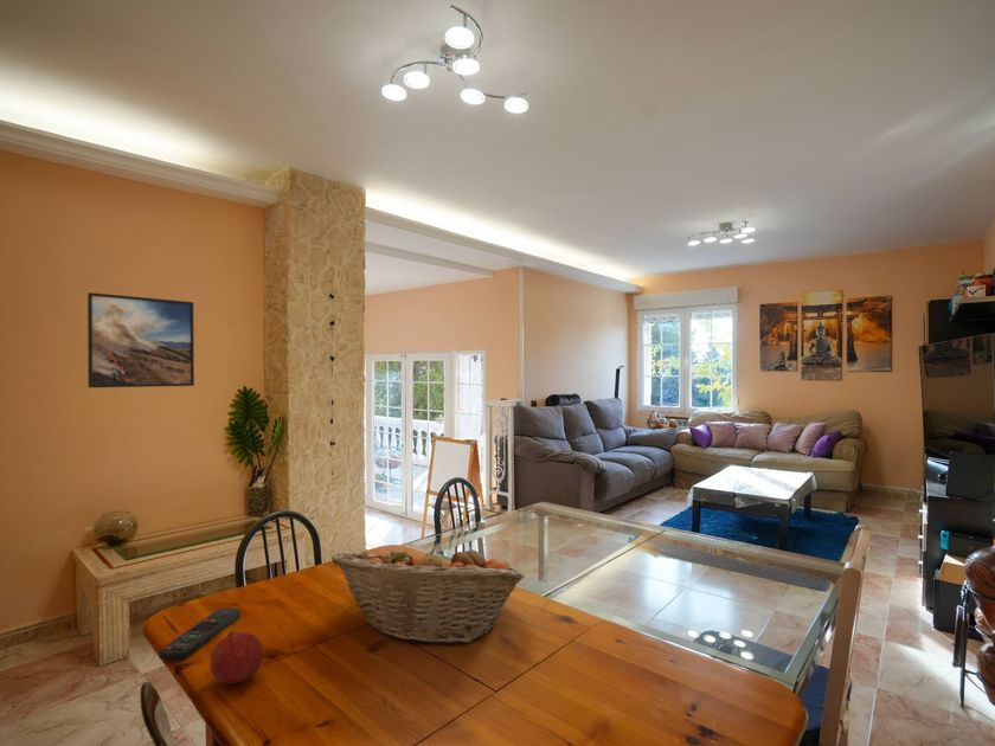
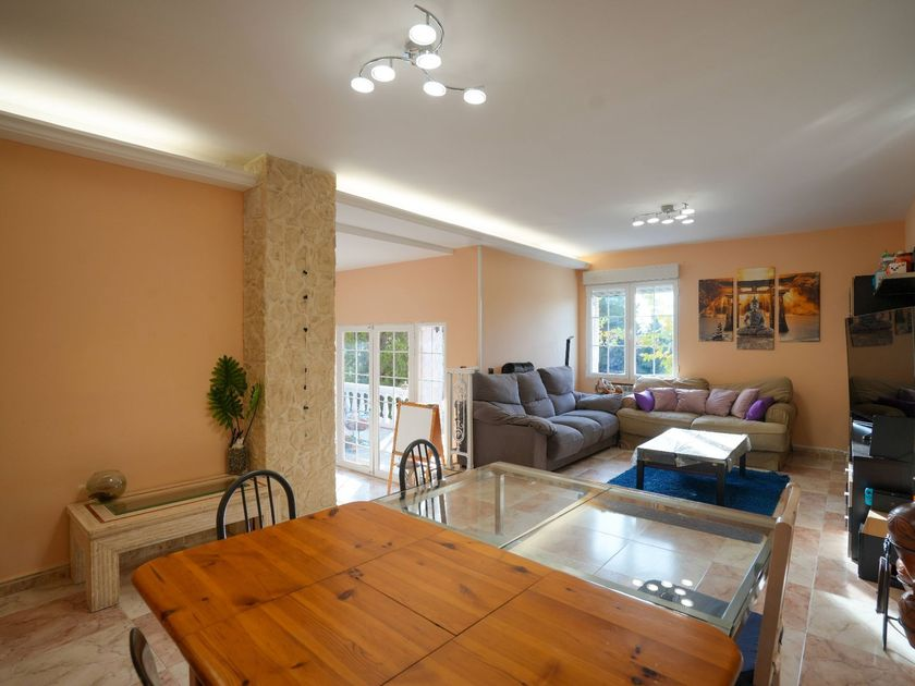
- remote control (203, 631)
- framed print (143, 342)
- fruit basket (428, 579)
- fruit (236, 656)
